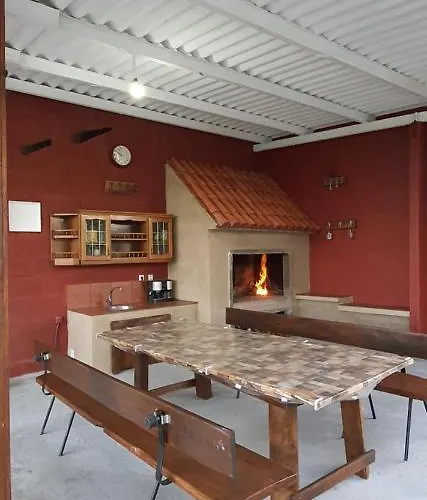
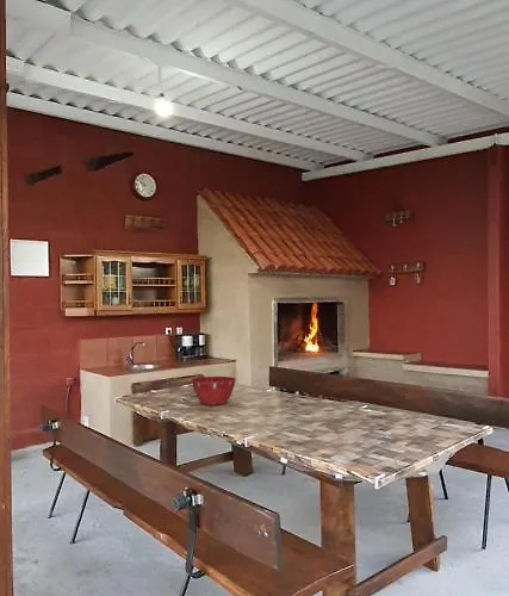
+ mixing bowl (213, 391)
